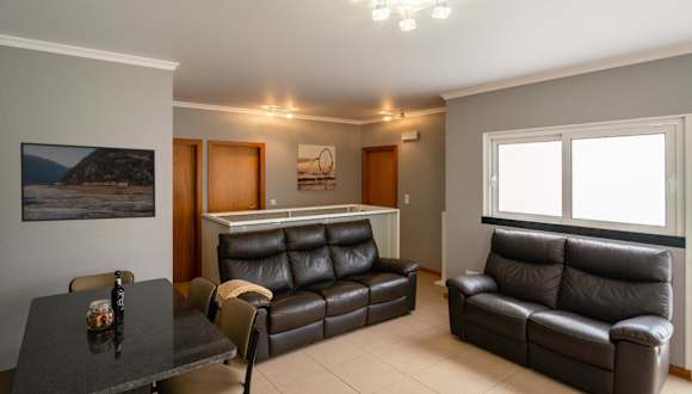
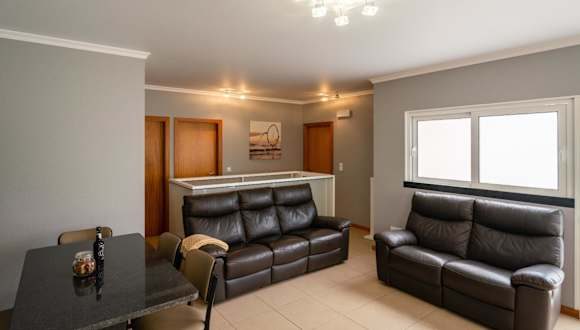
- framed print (93, 183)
